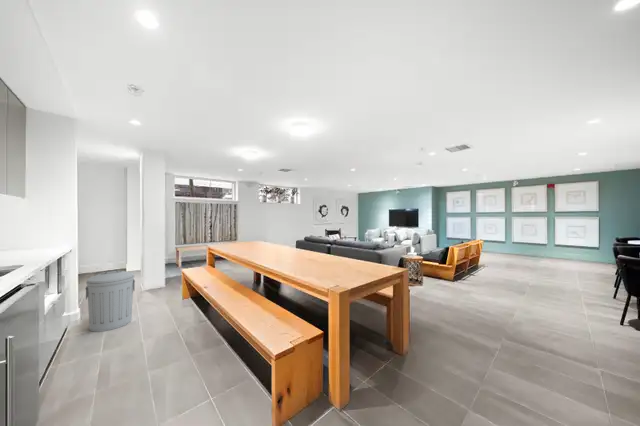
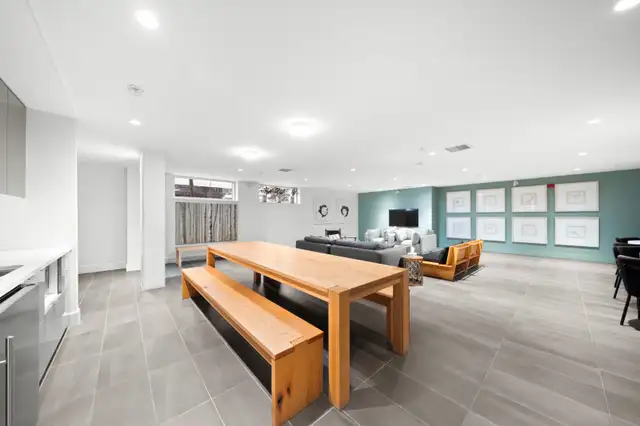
- trash can (111, 297)
